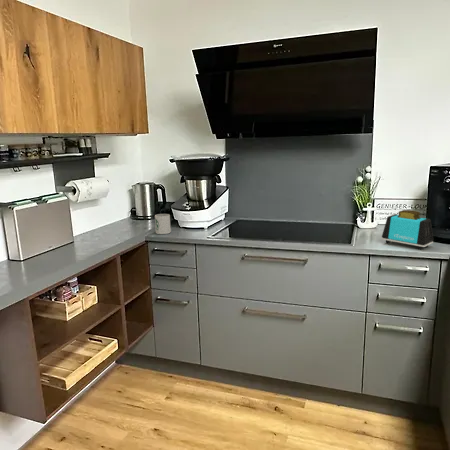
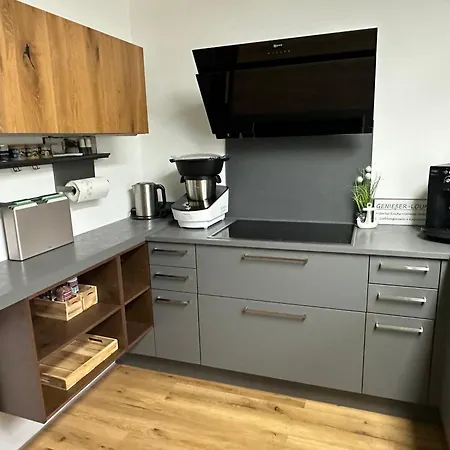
- mug (161, 223)
- toaster (407, 228)
